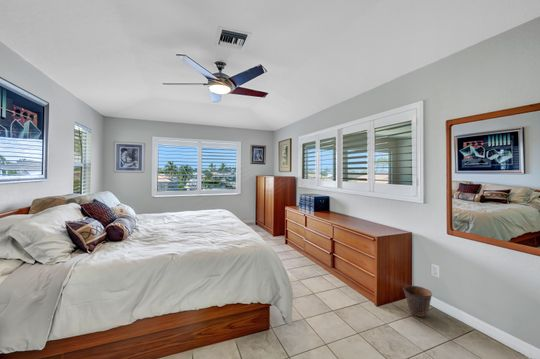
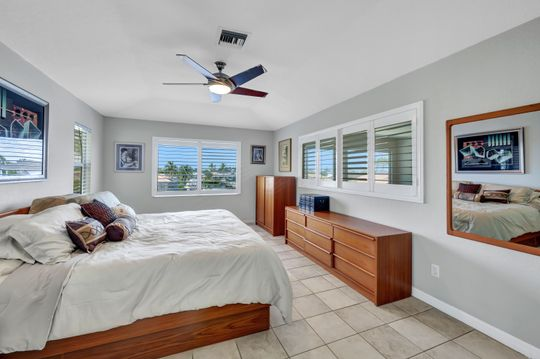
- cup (417, 302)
